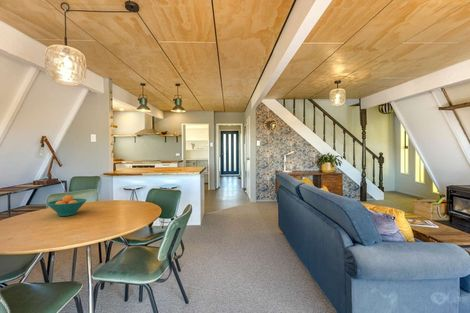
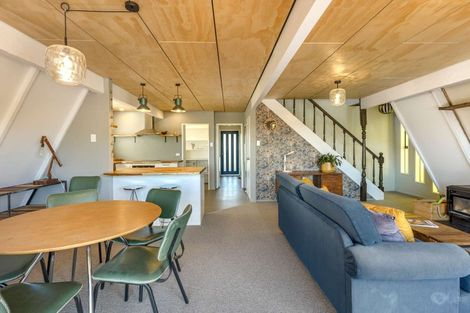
- fruit bowl (67, 204)
